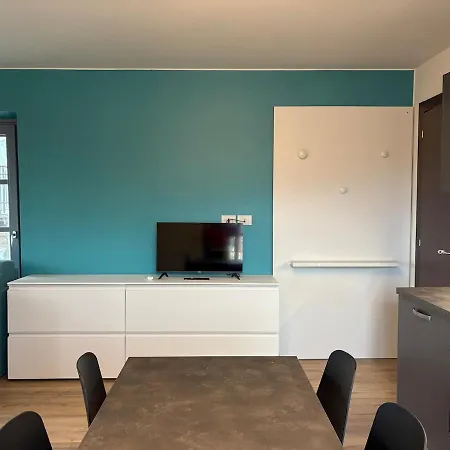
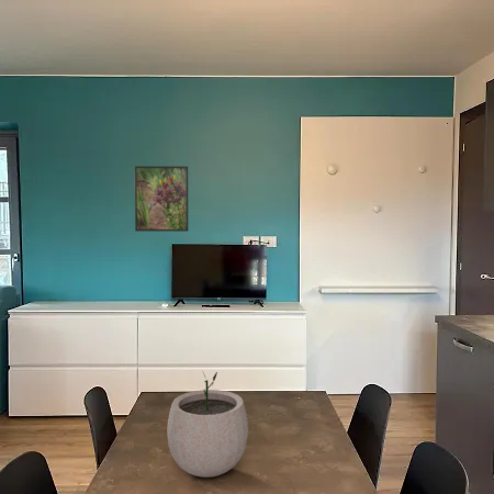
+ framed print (161, 199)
+ plant pot (207, 420)
